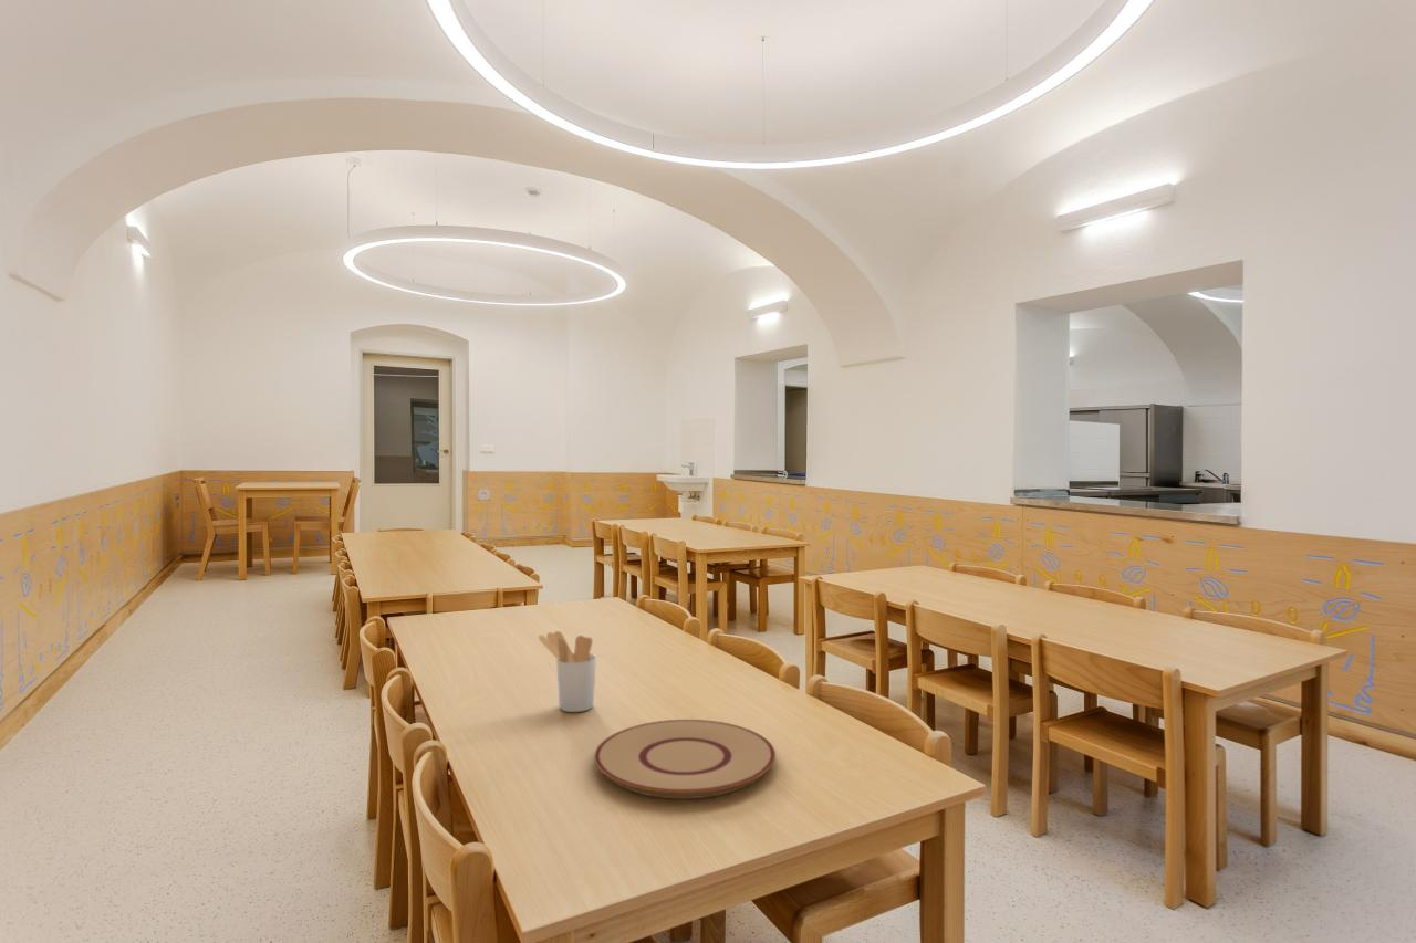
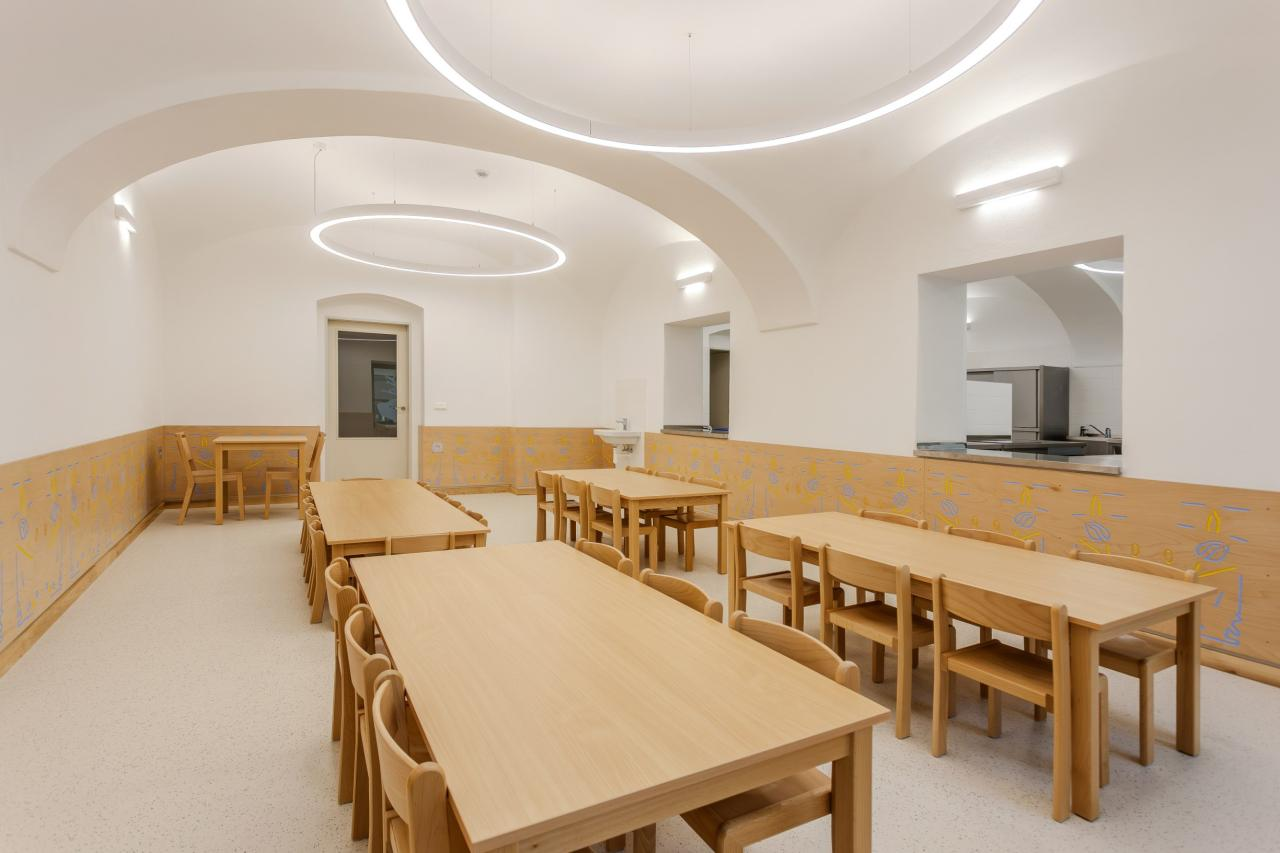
- utensil holder (568, 668)
- plate (685, 755)
